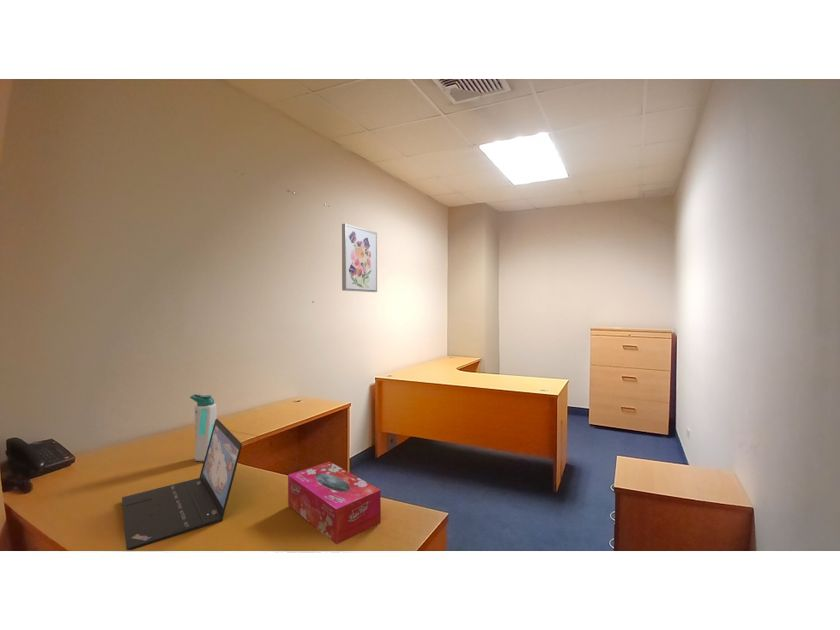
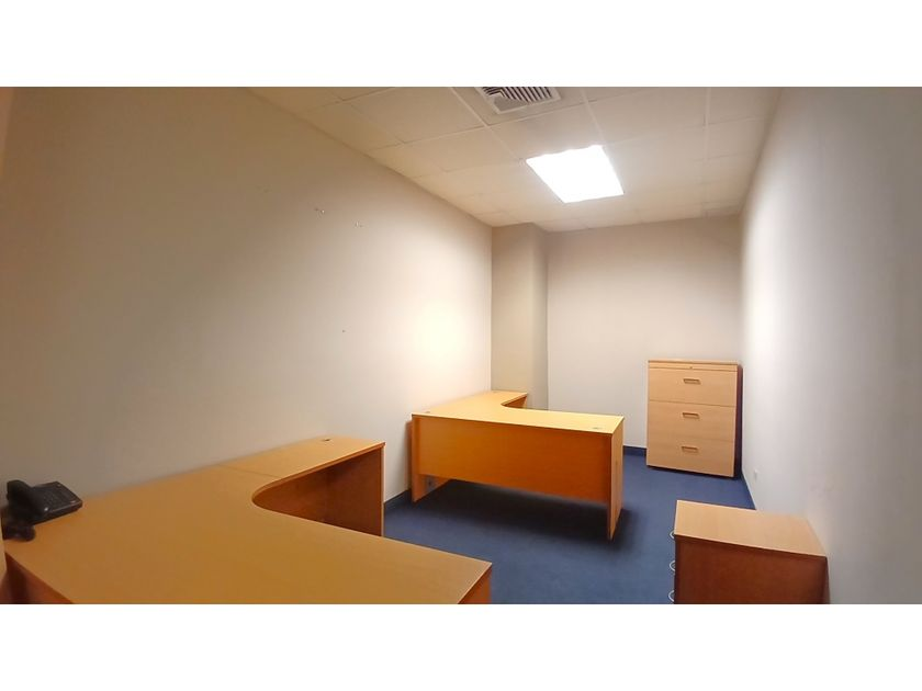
- tissue box (332, 497)
- laptop (181, 482)
- wall art (360, 260)
- water bottle (204, 426)
